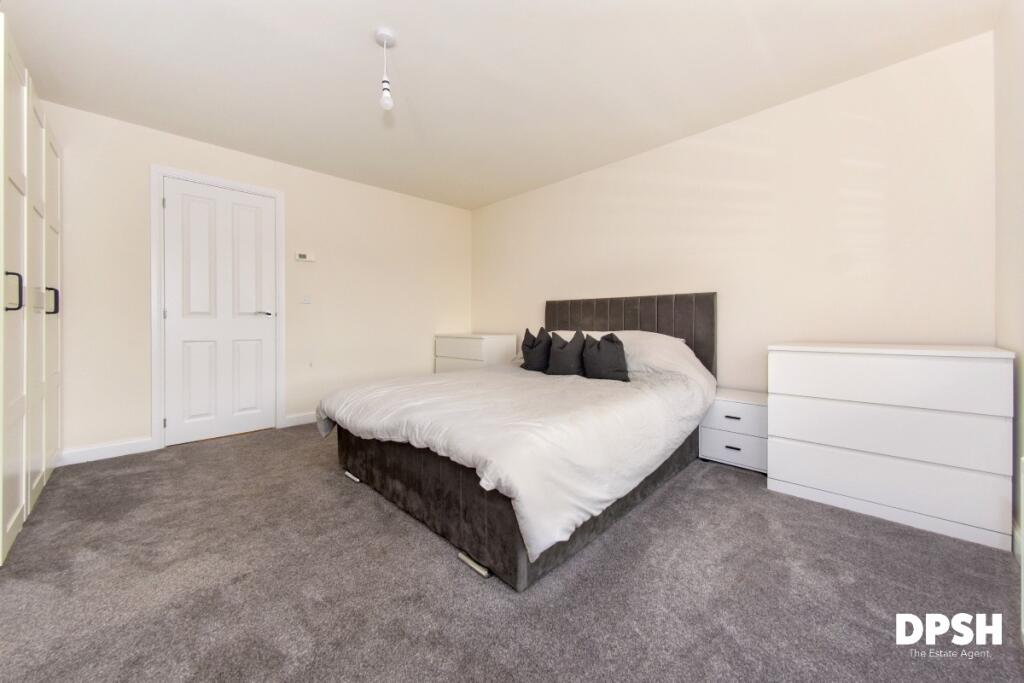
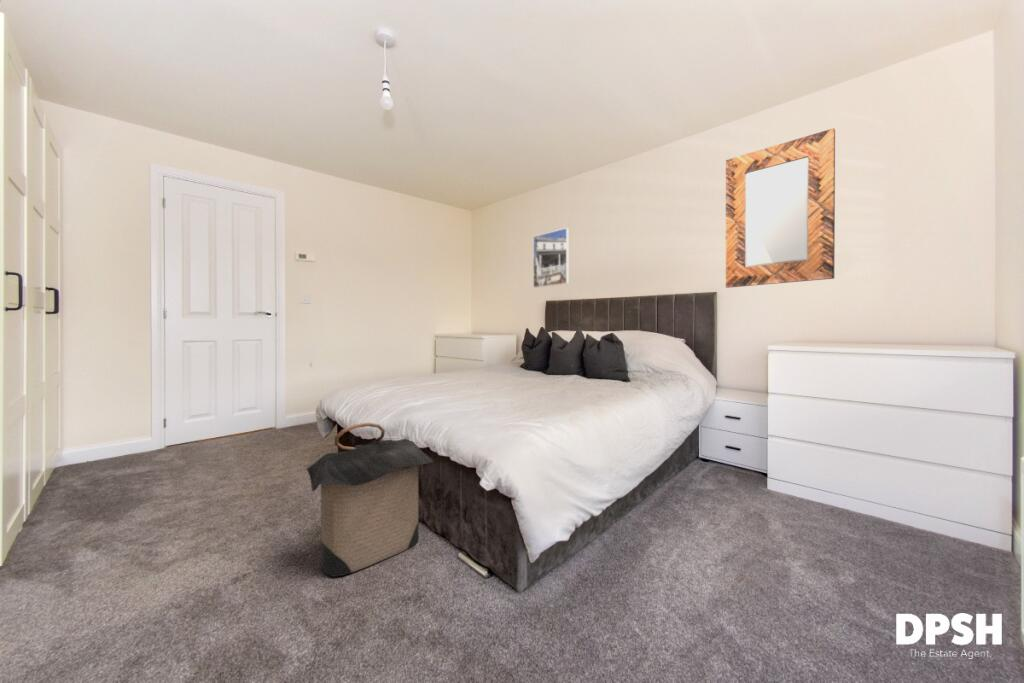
+ home mirror (775, 214)
+ laundry hamper (373, 484)
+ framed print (550, 259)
